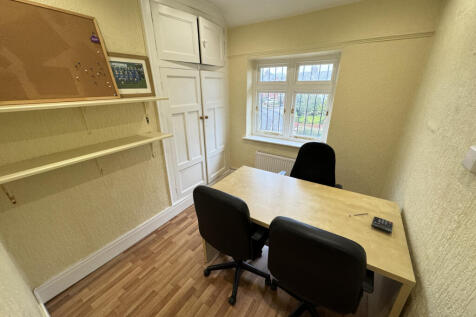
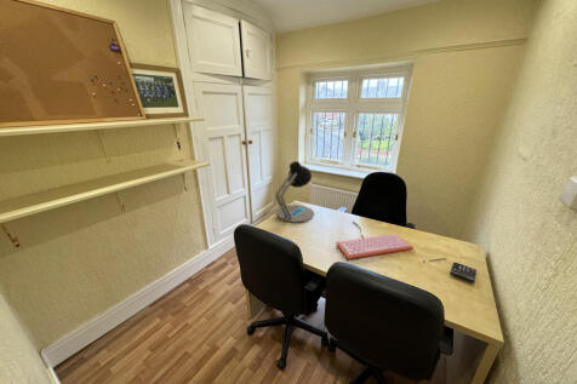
+ desk lamp (295, 187)
+ keyboard (362, 234)
